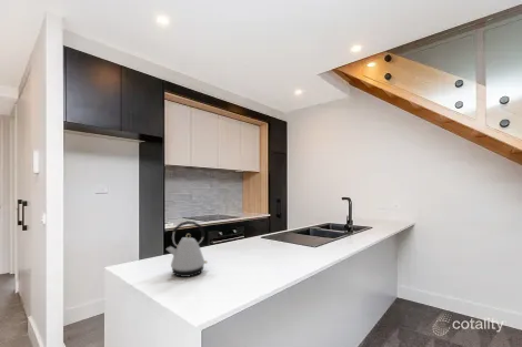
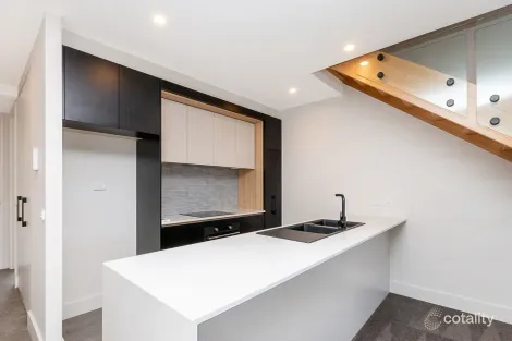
- kettle (187, 246)
